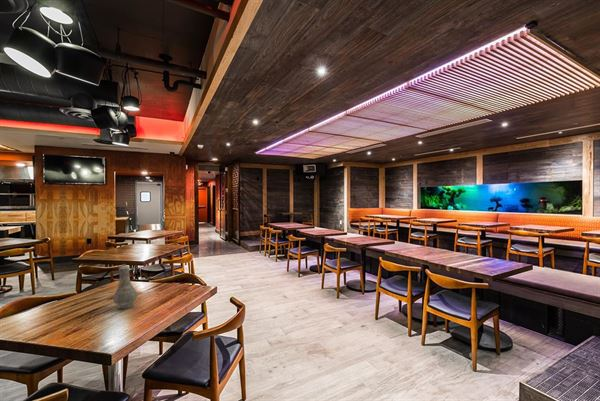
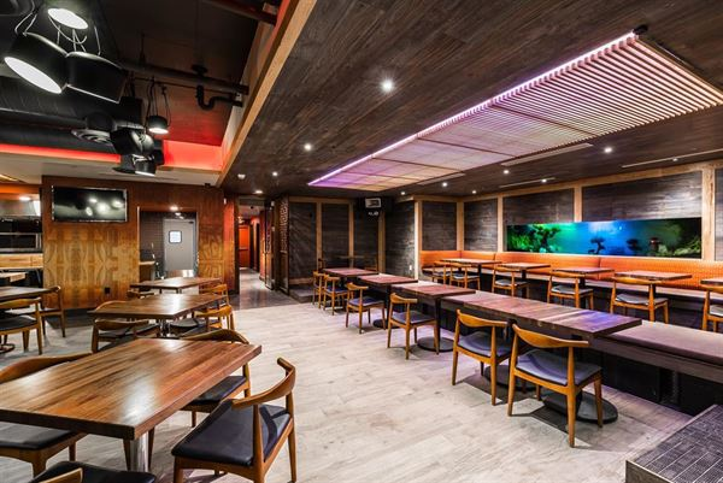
- vase (125, 285)
